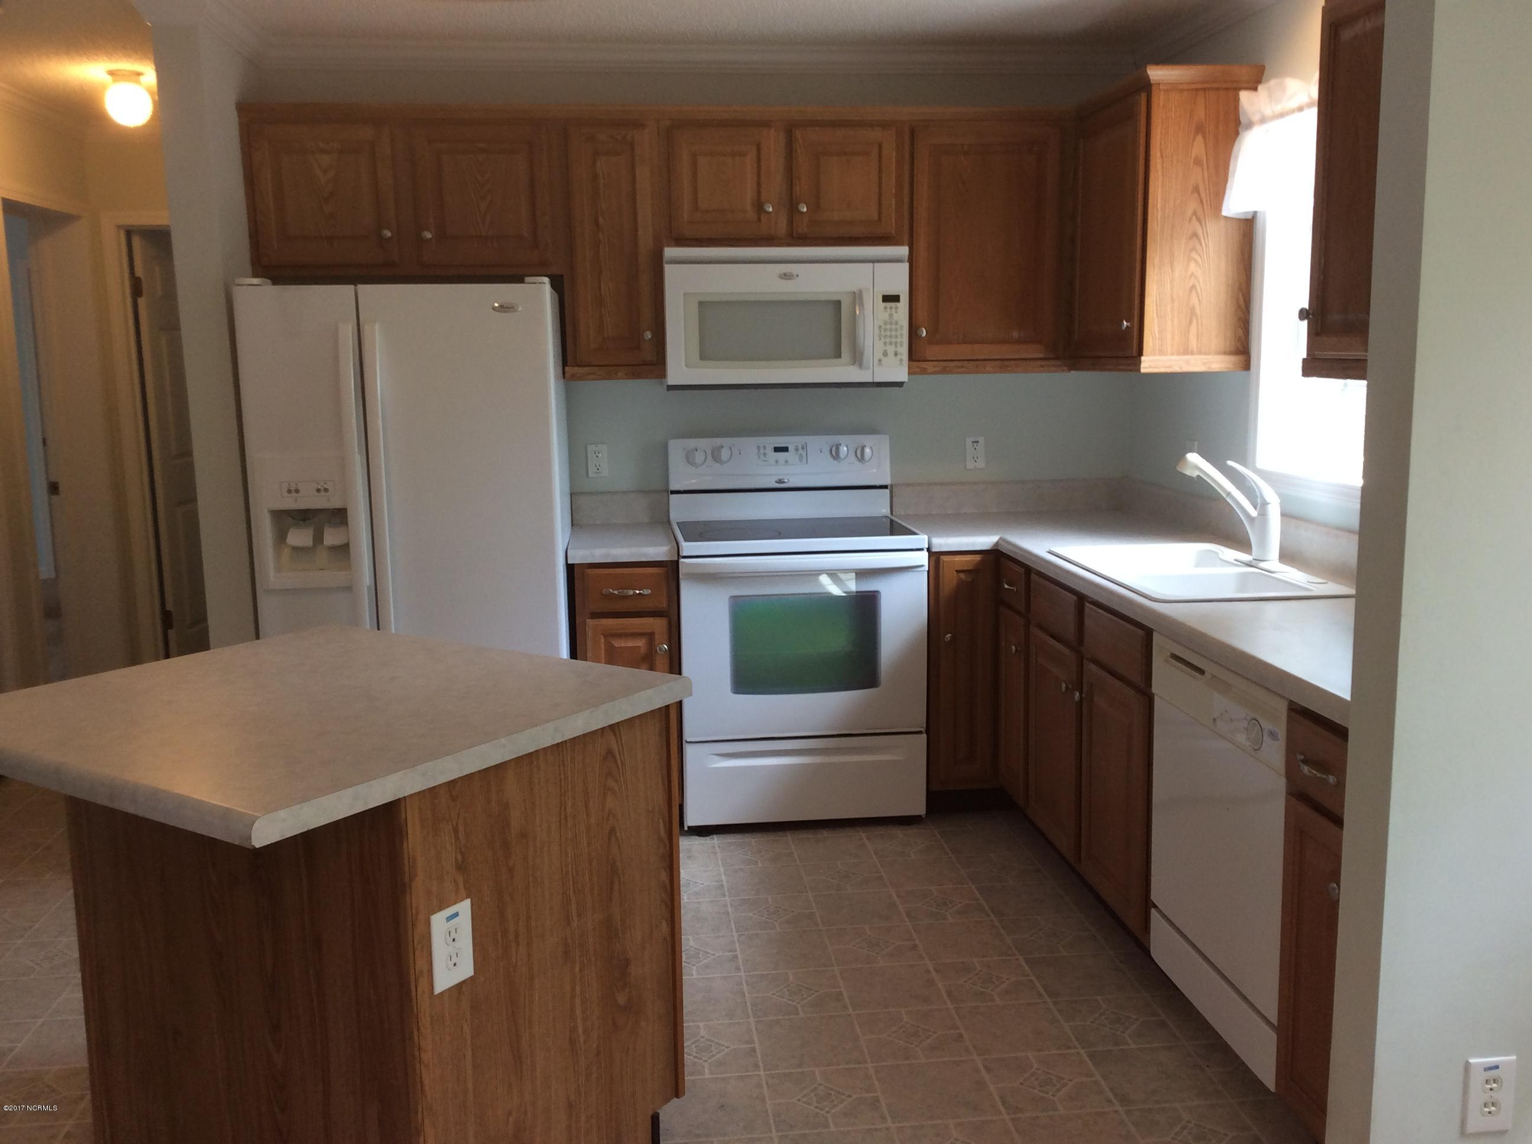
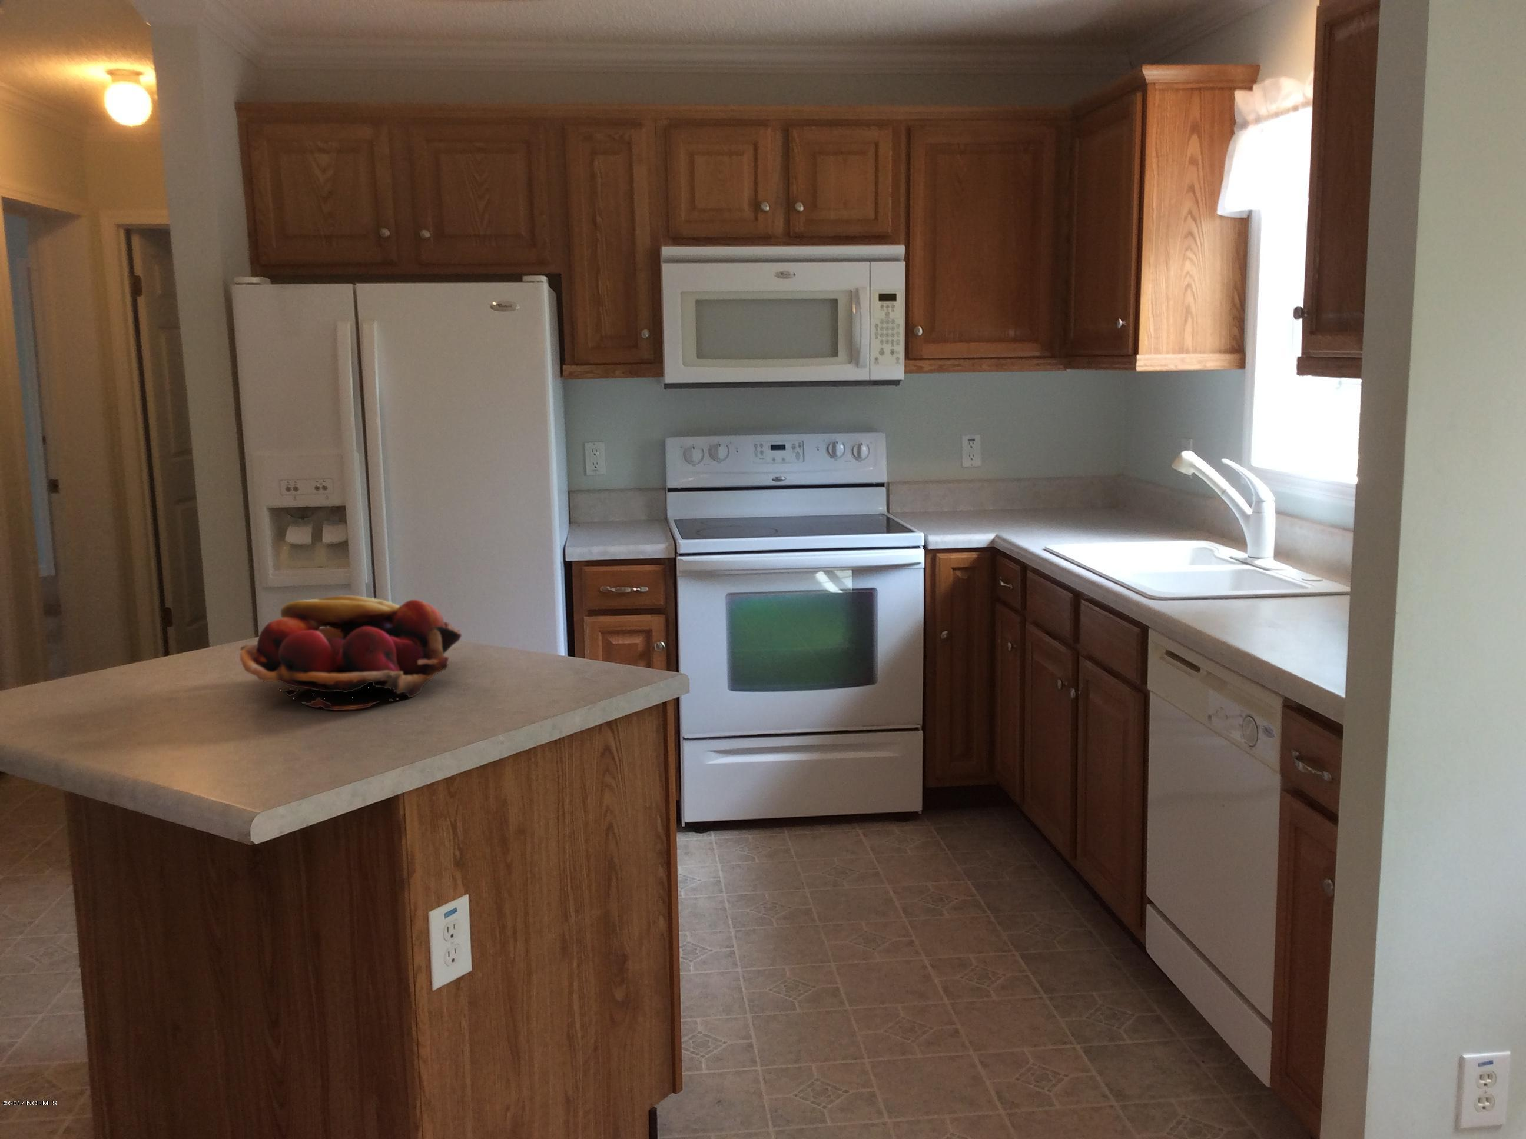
+ fruit basket (351, 644)
